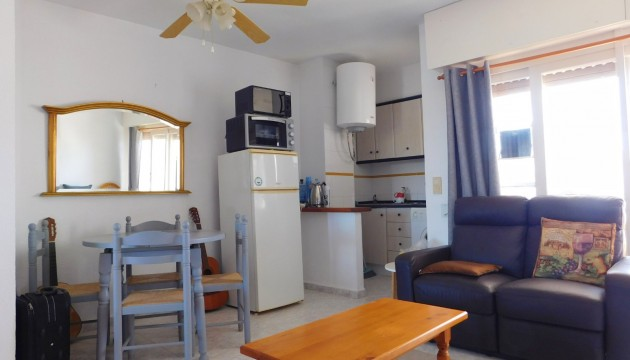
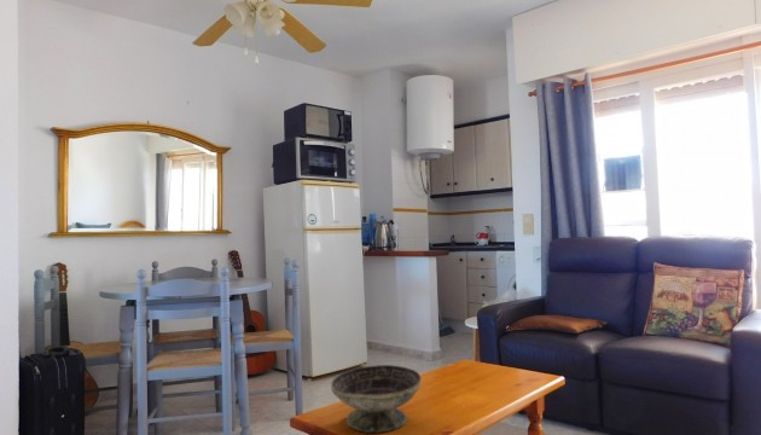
+ decorative bowl (376, 399)
